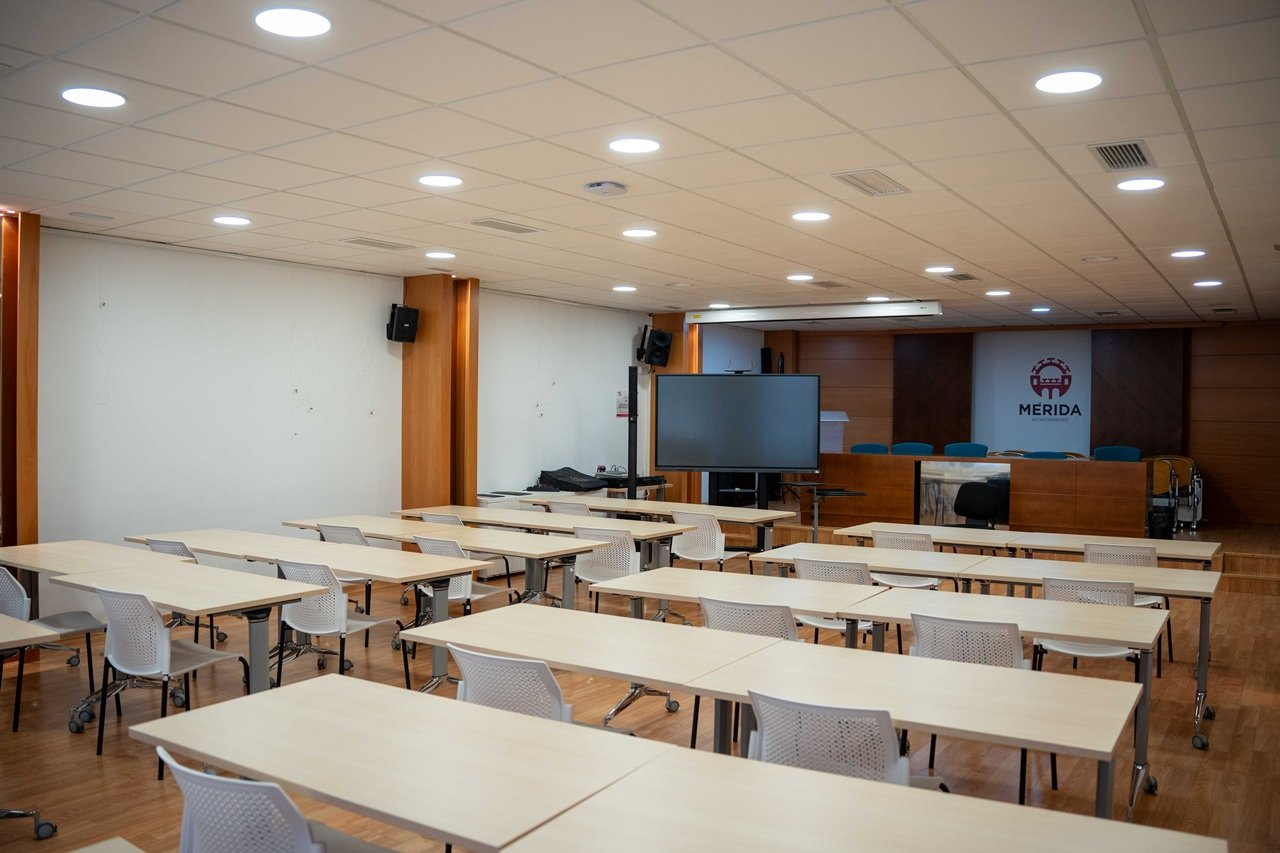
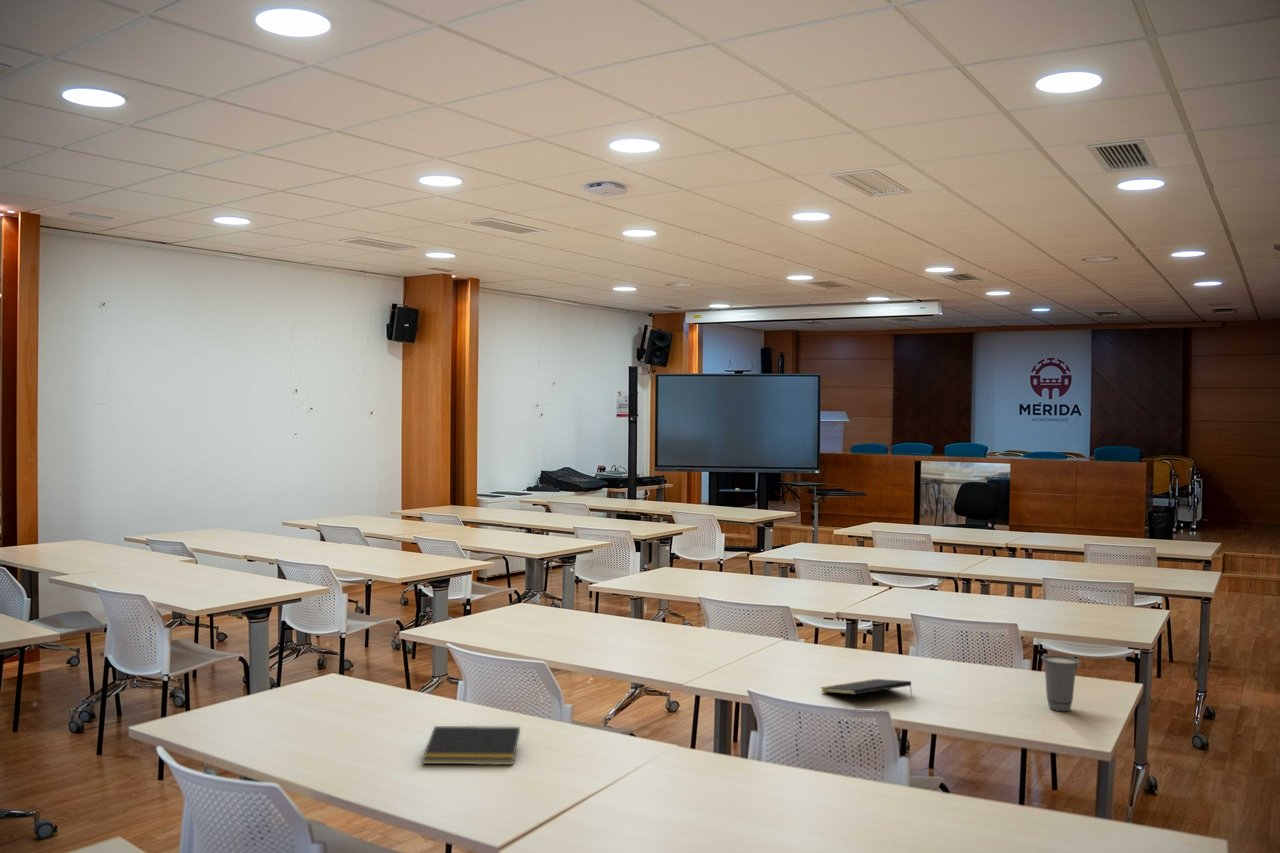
+ notepad (865, 686)
+ notepad (472, 744)
+ cup (1059, 683)
